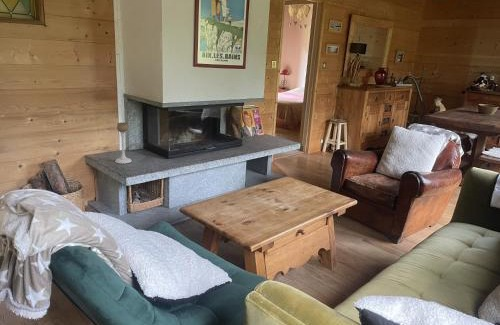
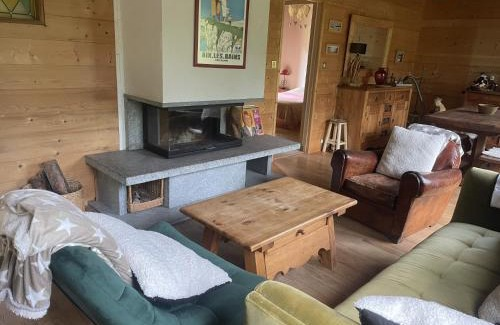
- candle holder (122, 142)
